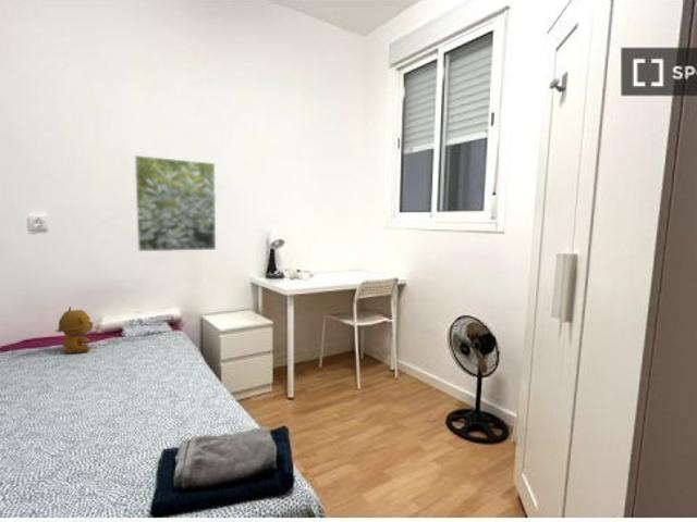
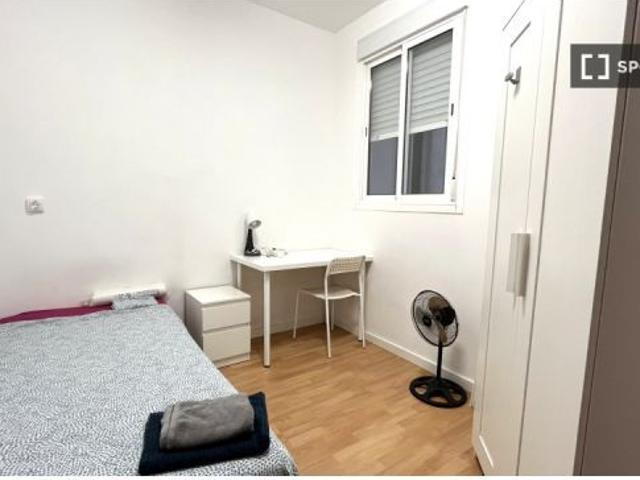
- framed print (178, 206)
- stuffed bear (74, 328)
